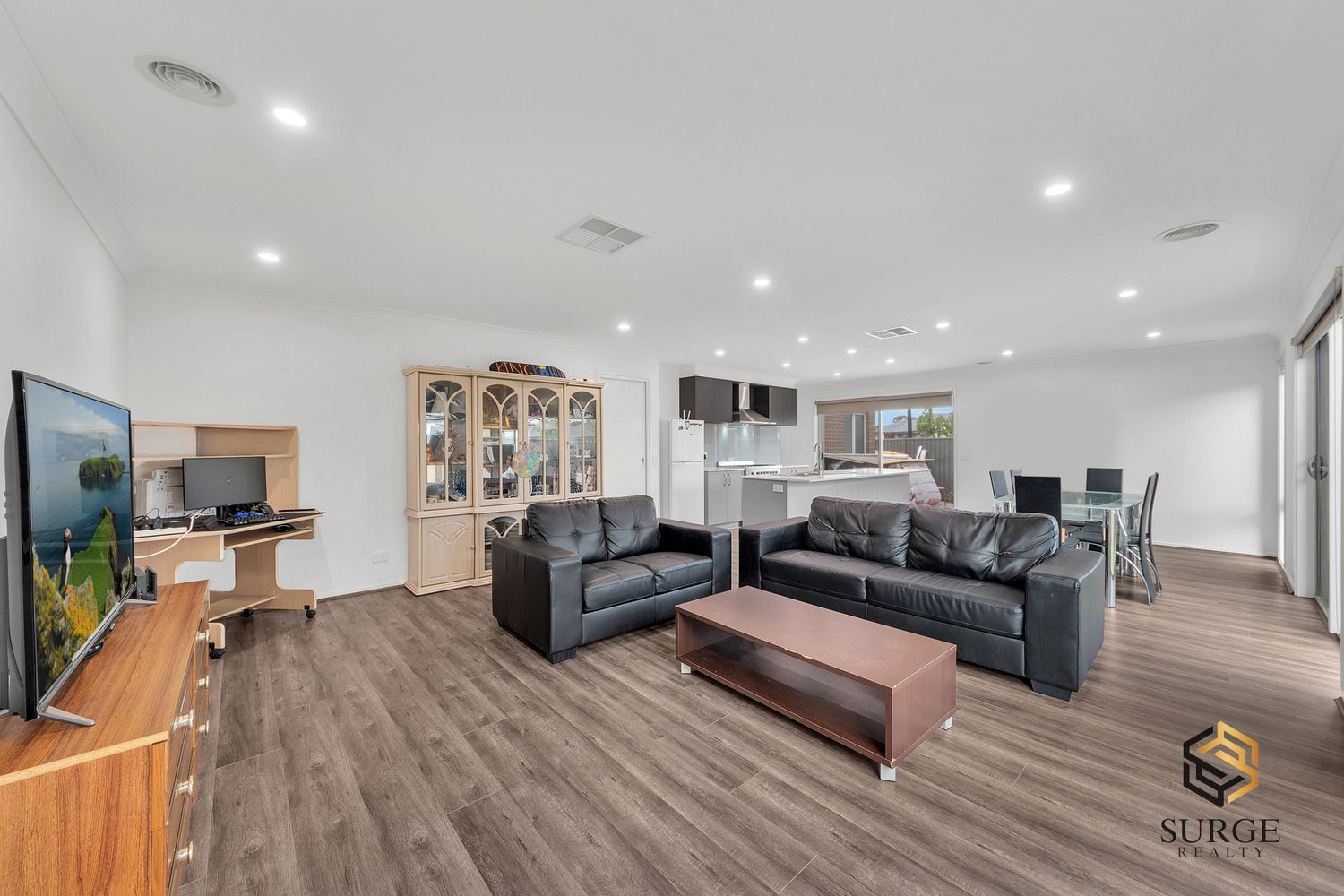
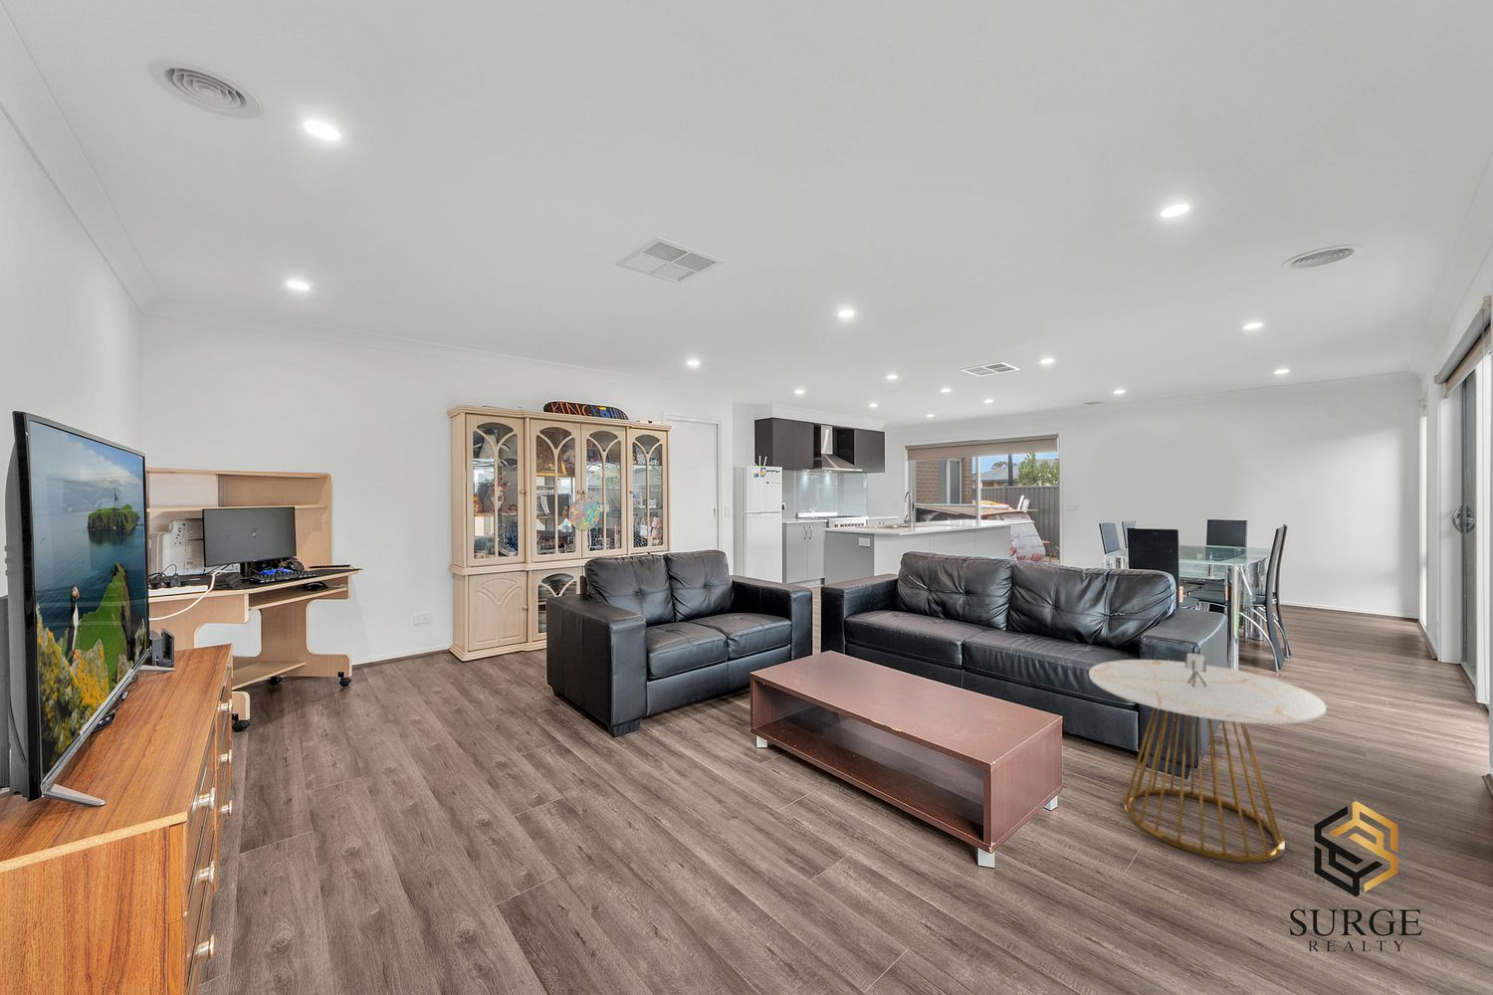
+ side table (1199, 738)
